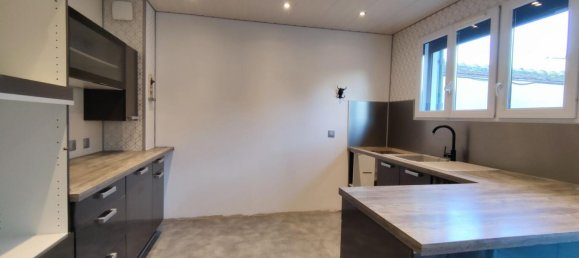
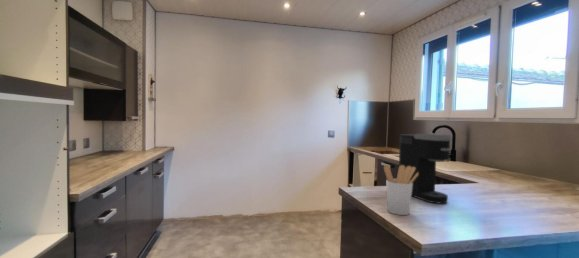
+ coffee maker (422, 164)
+ utensil holder (401, 187)
